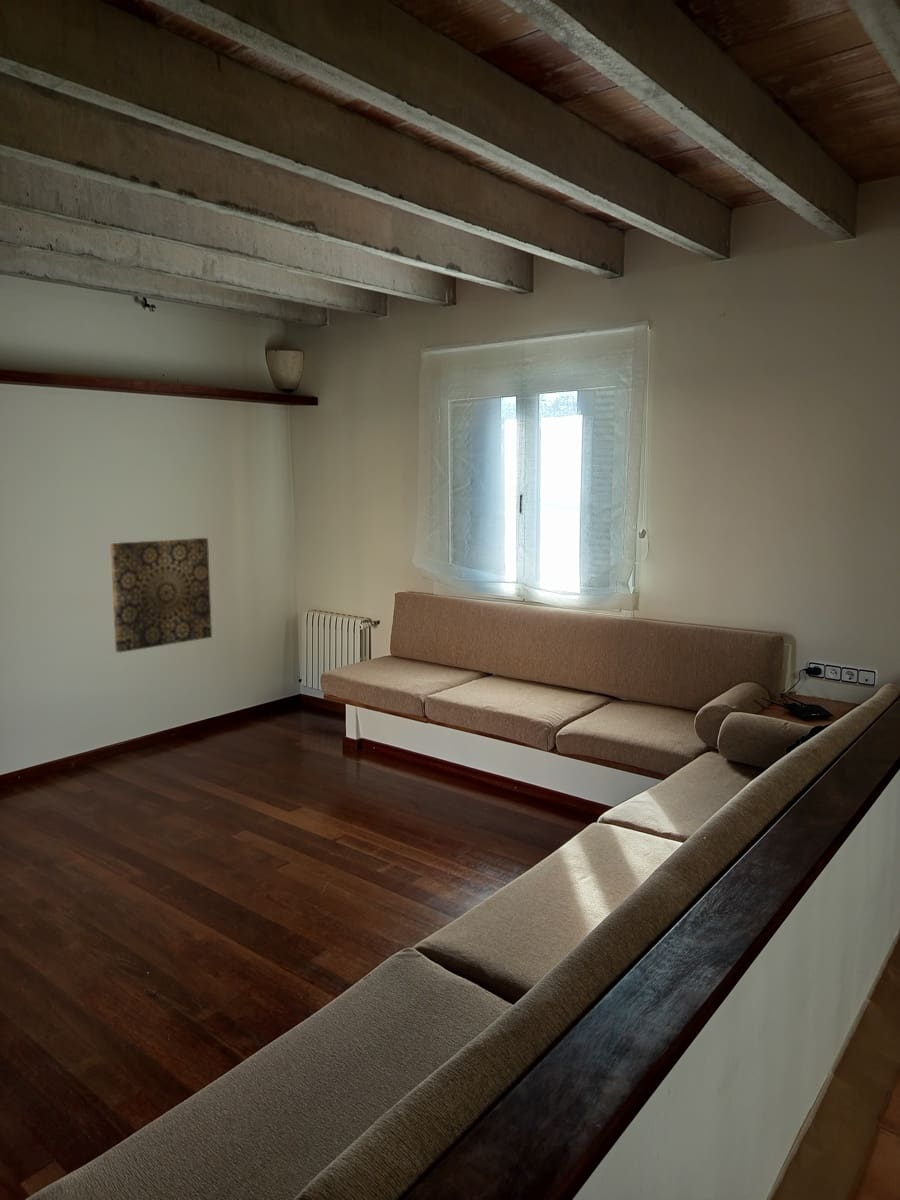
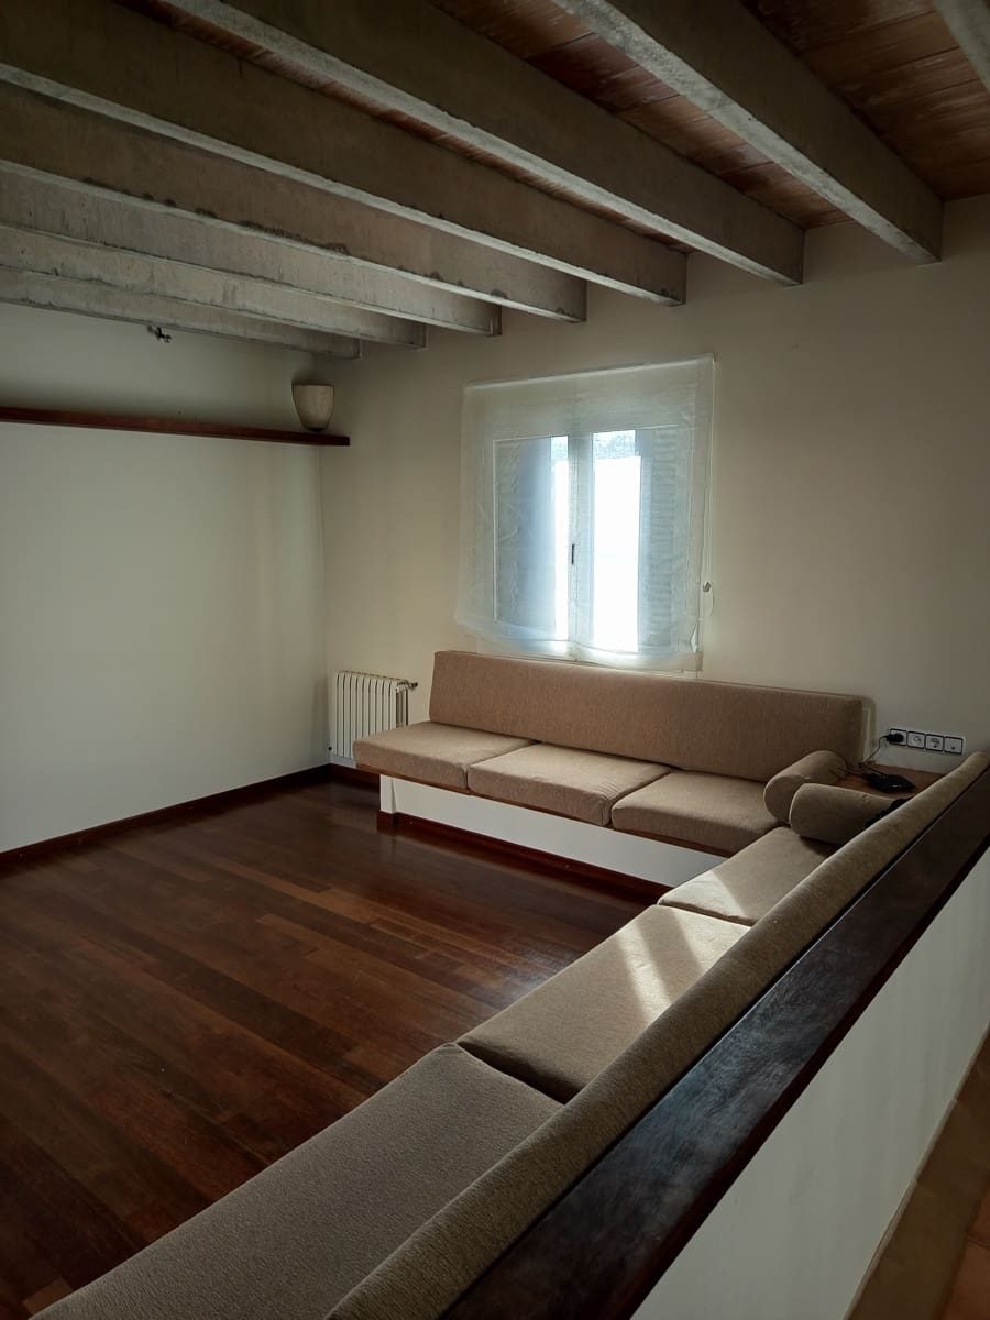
- wall art (163, 592)
